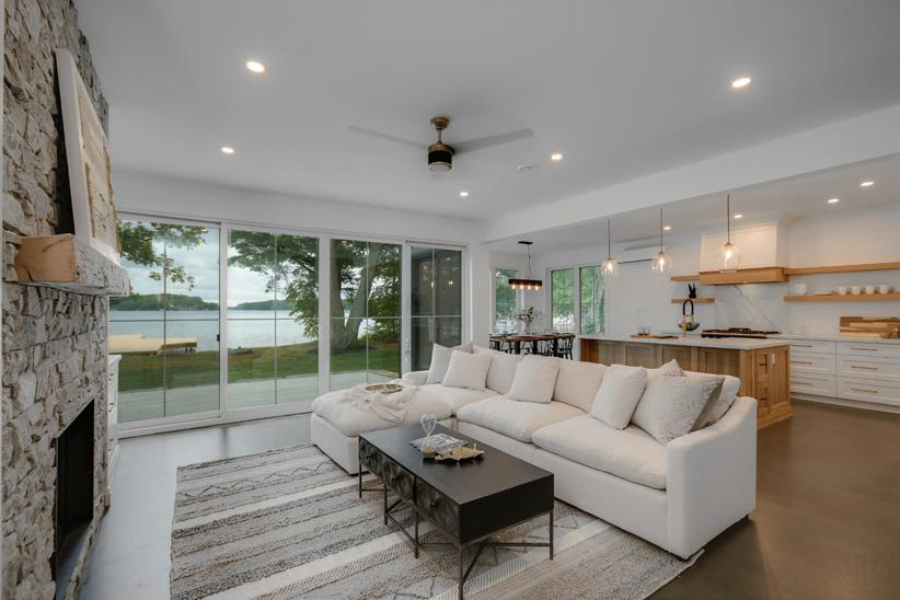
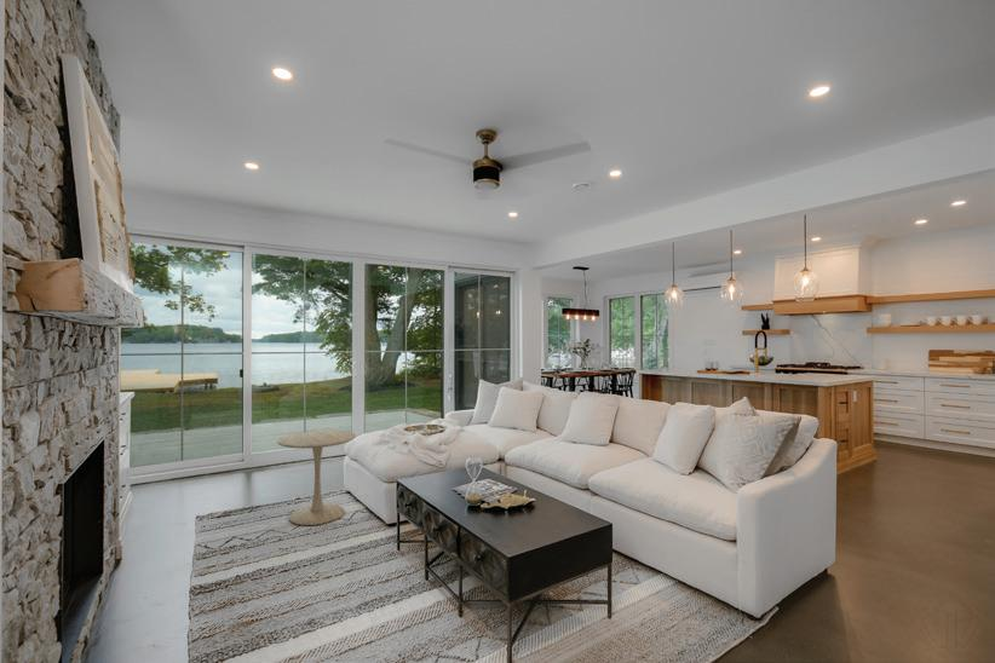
+ side table (317, 475)
